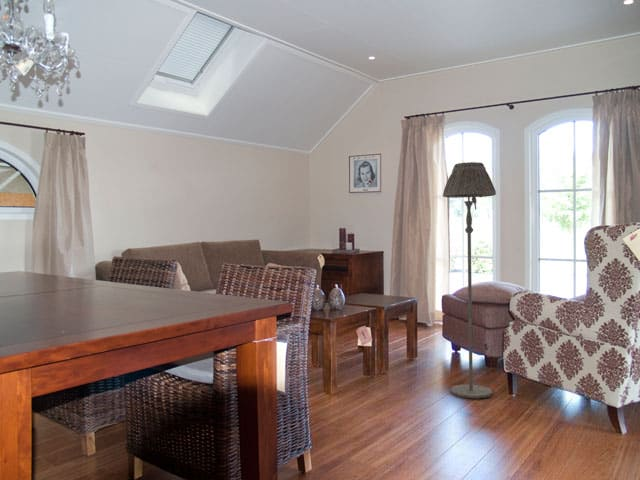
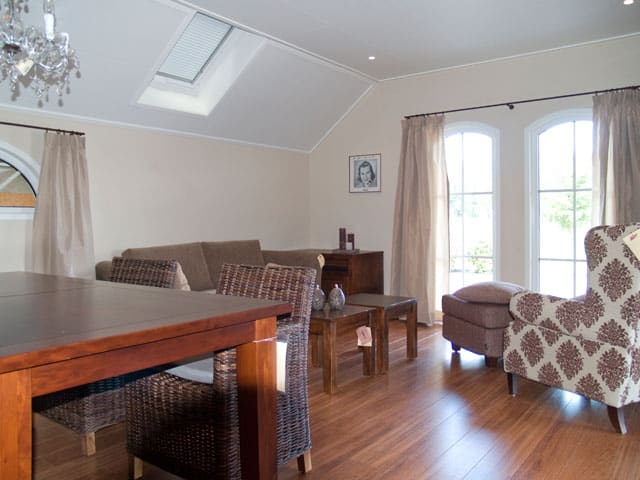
- floor lamp (470, 278)
